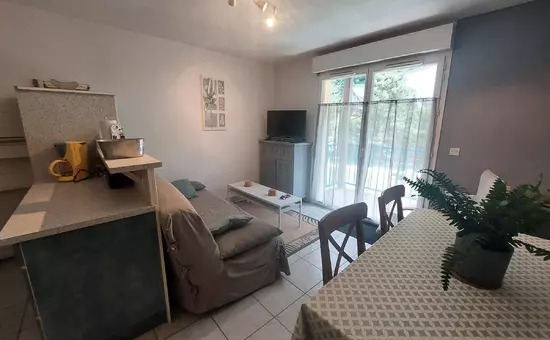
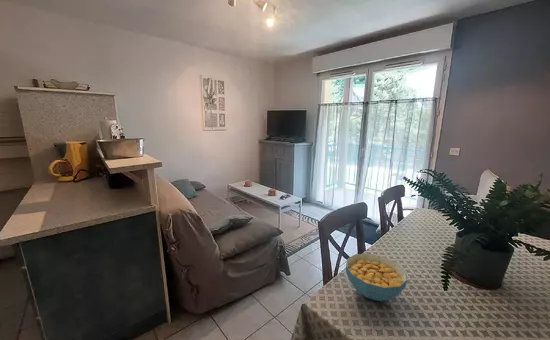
+ cereal bowl (373, 281)
